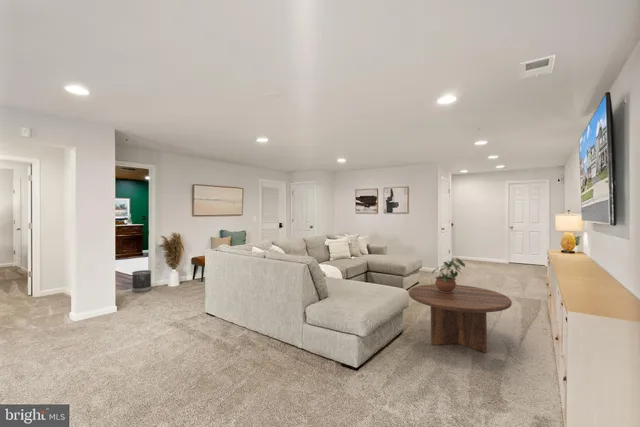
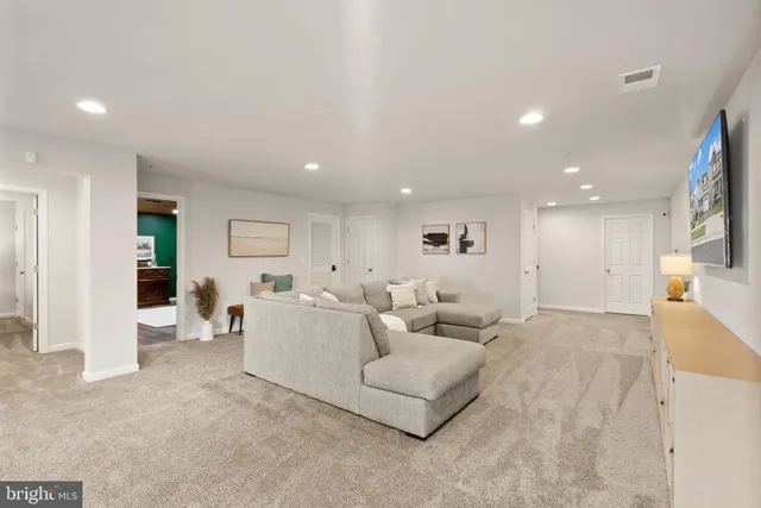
- coffee table (457, 318)
- potted plant (450, 274)
- wastebasket (141, 280)
